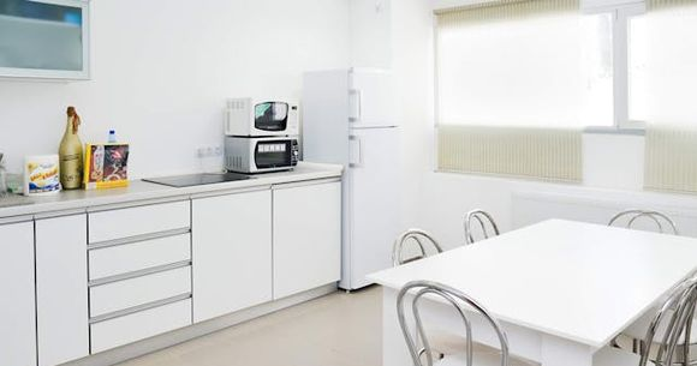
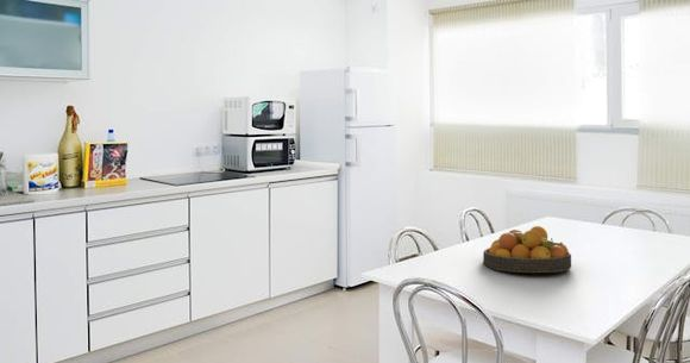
+ fruit bowl (526, 246)
